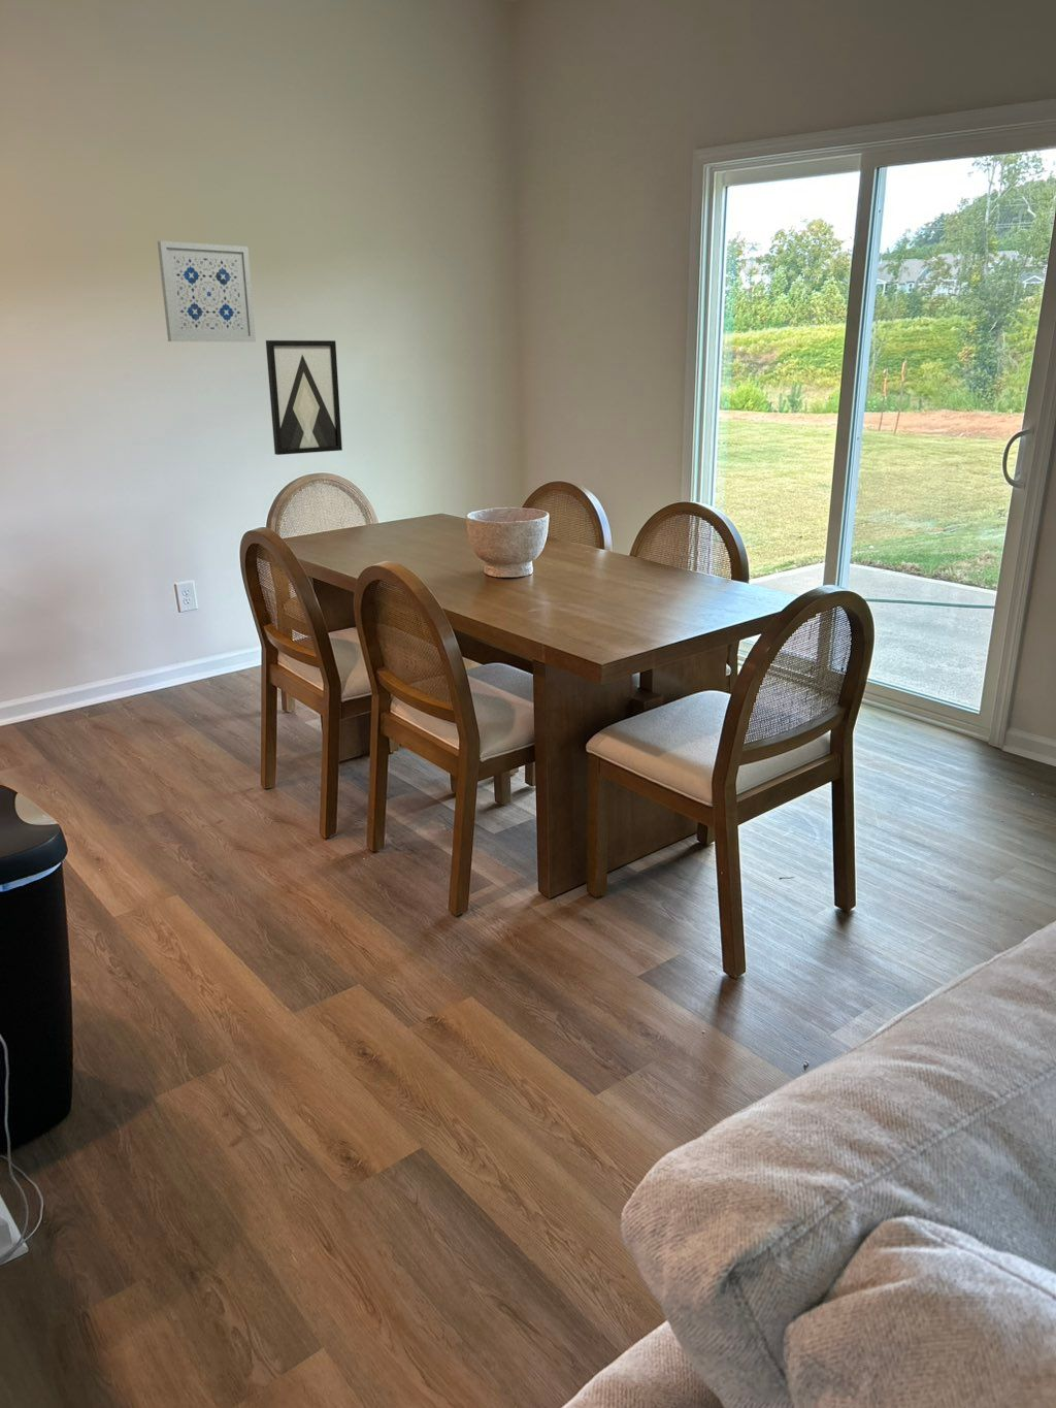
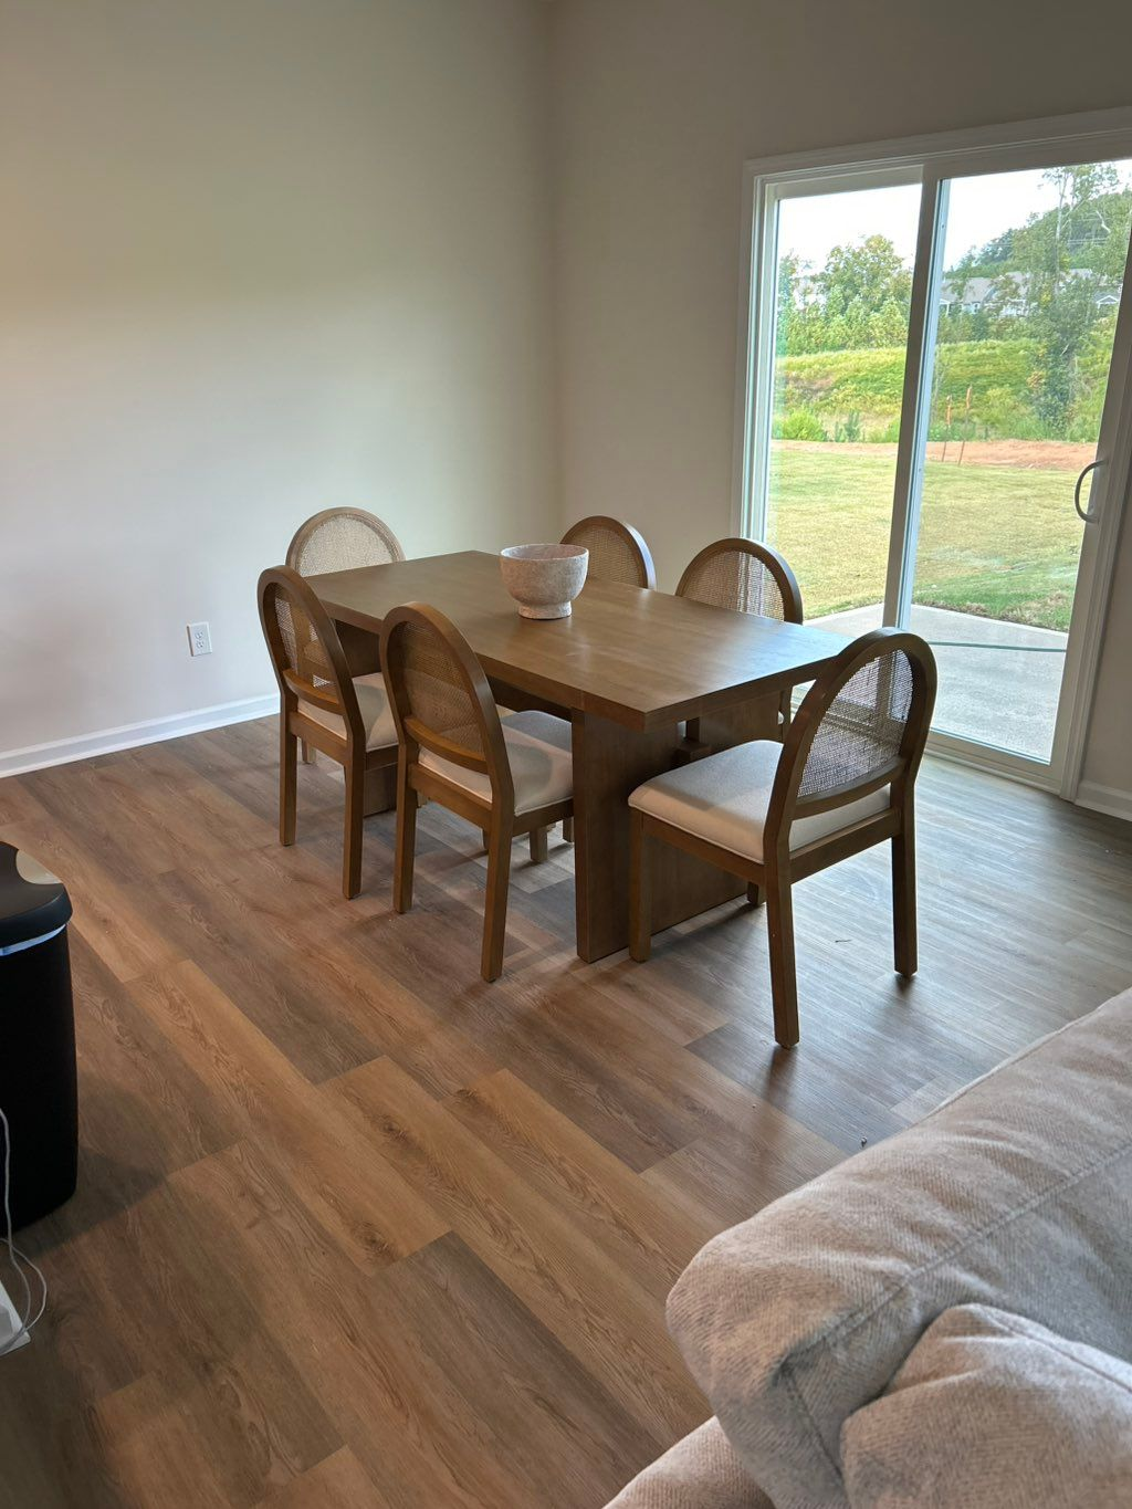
- wall art (209, 293)
- wall art (305, 397)
